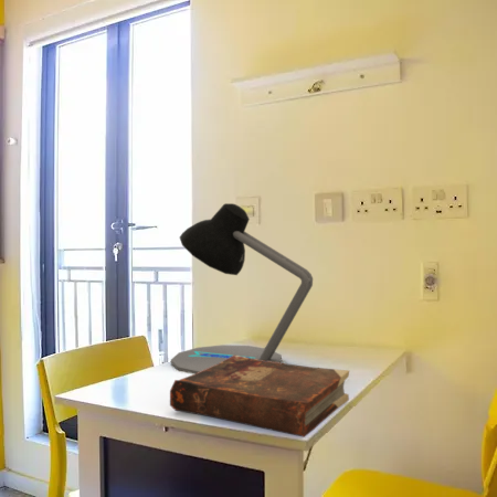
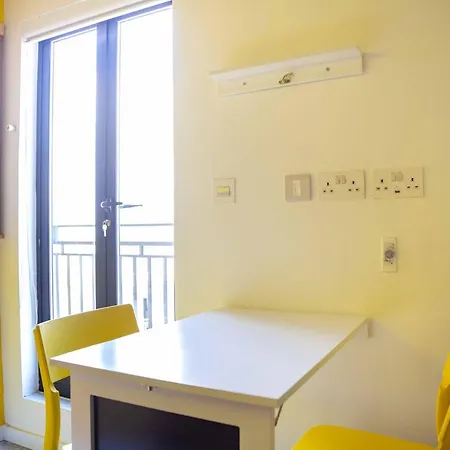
- book (262, 391)
- desk lamp (236, 274)
